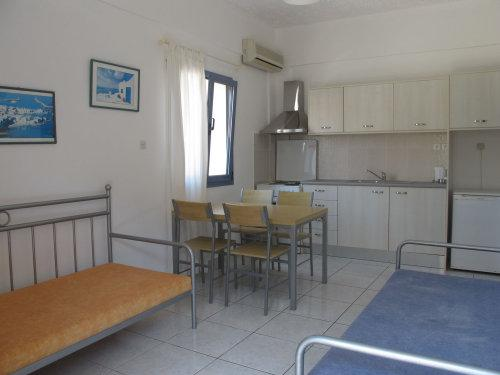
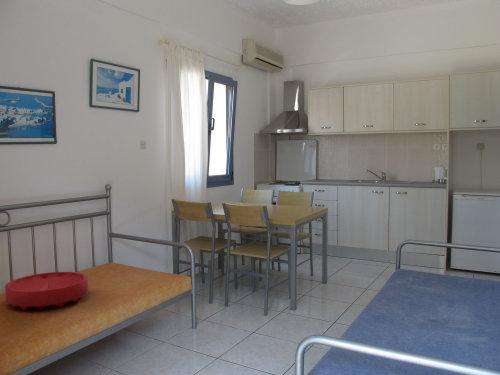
+ cushion (48, 290)
